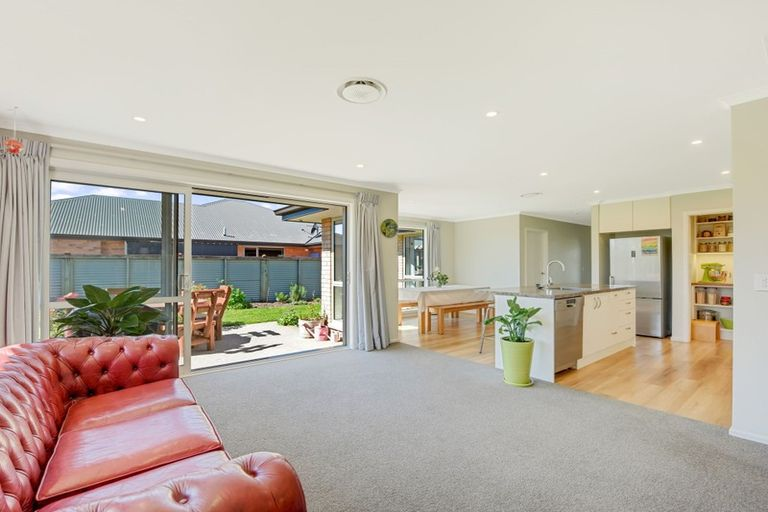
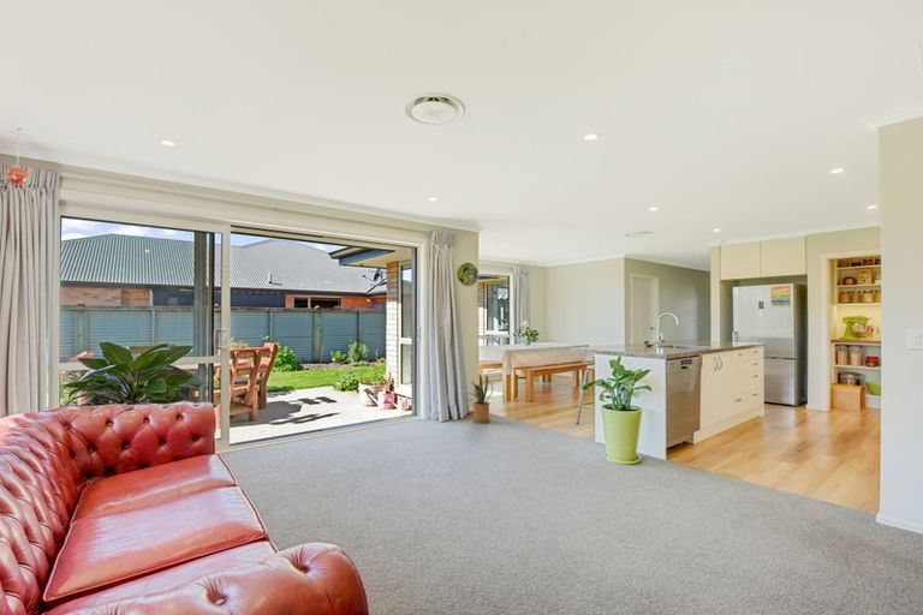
+ house plant (478, 398)
